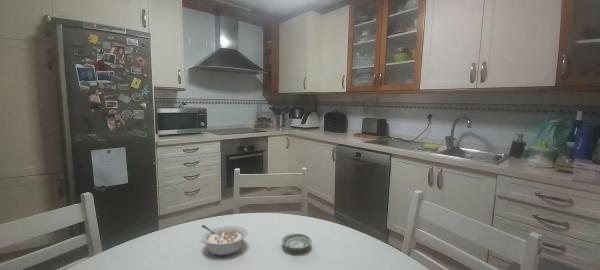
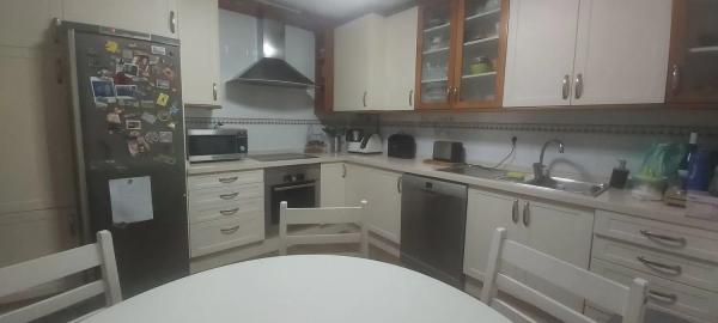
- legume (223, 240)
- saucer (296, 243)
